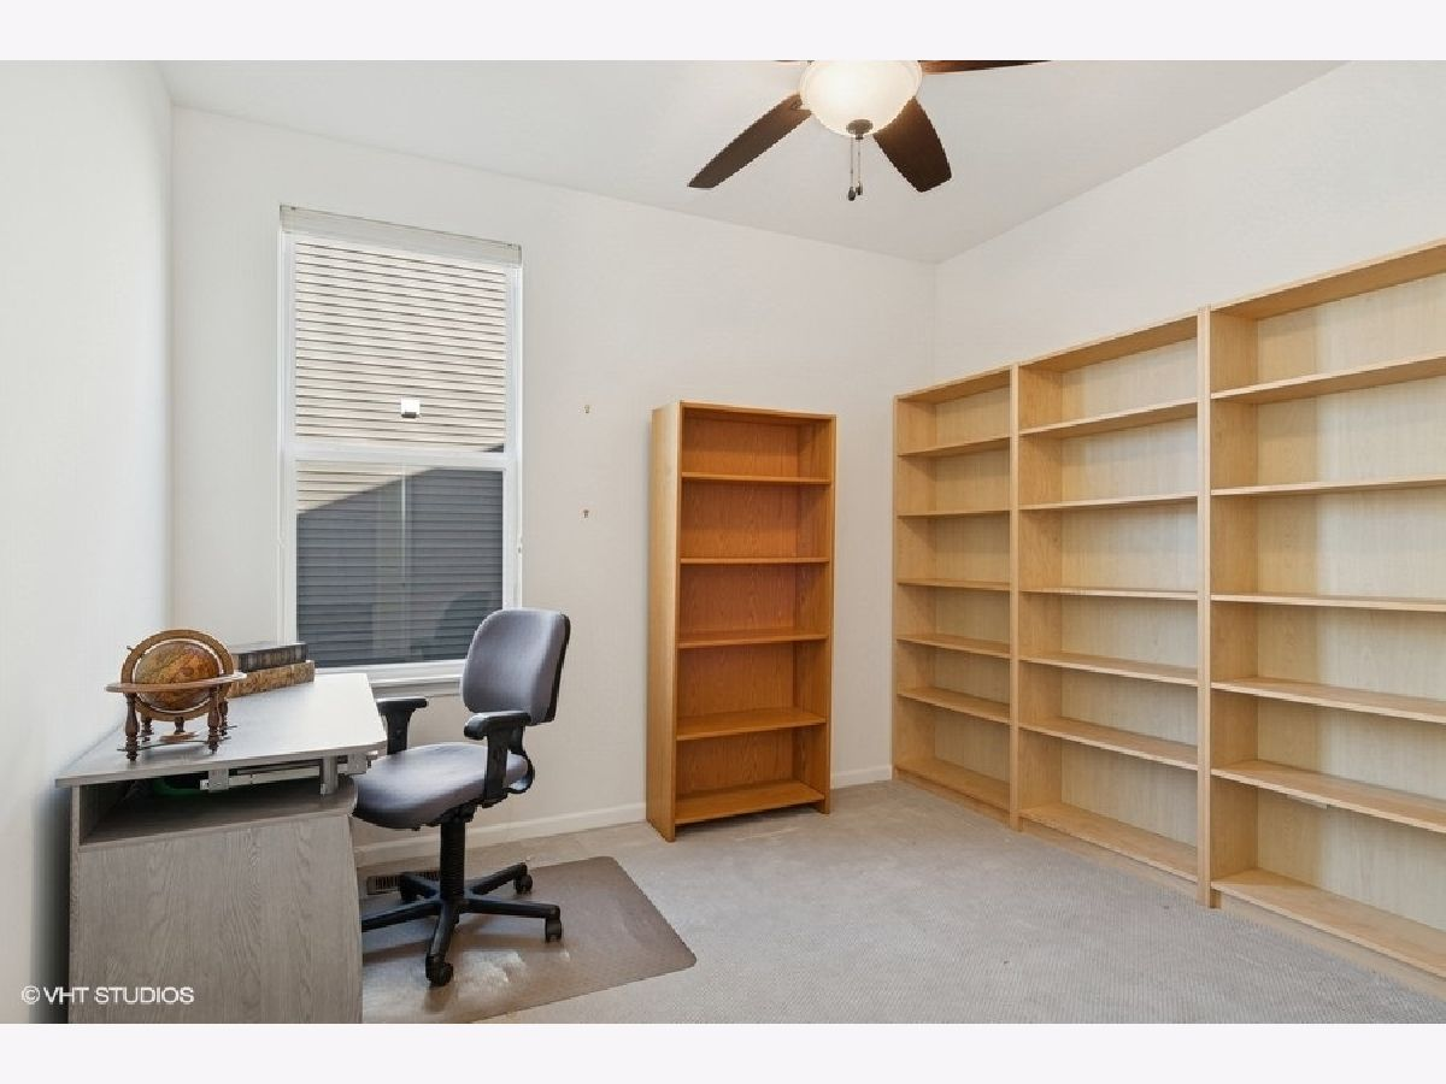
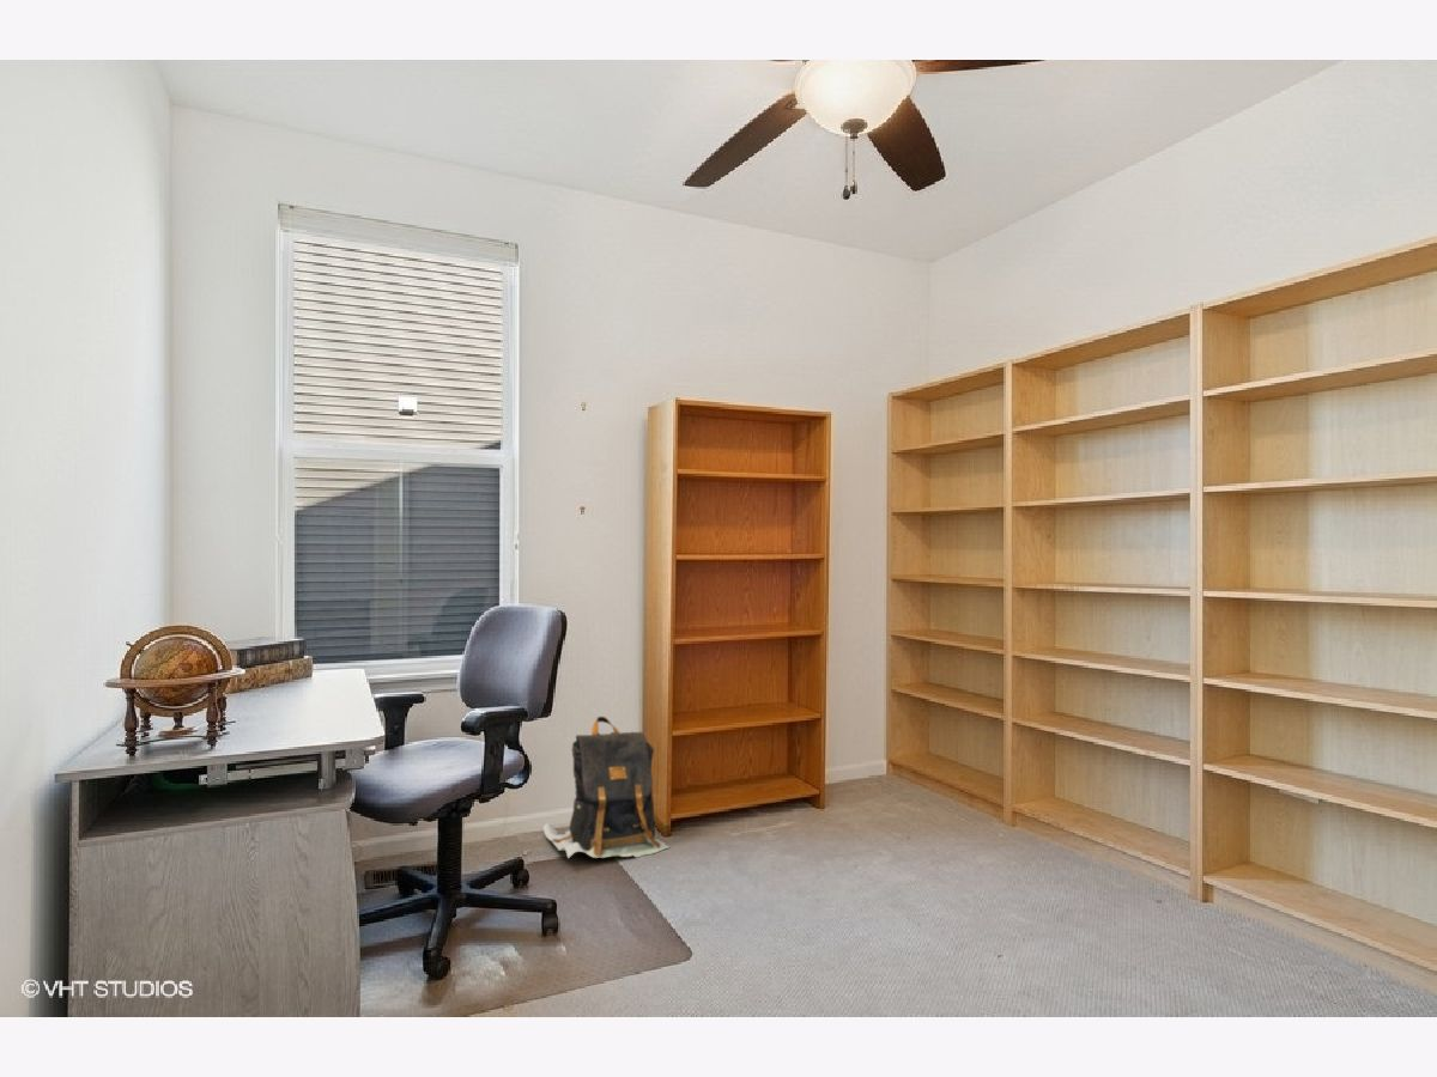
+ backpack (606, 784)
